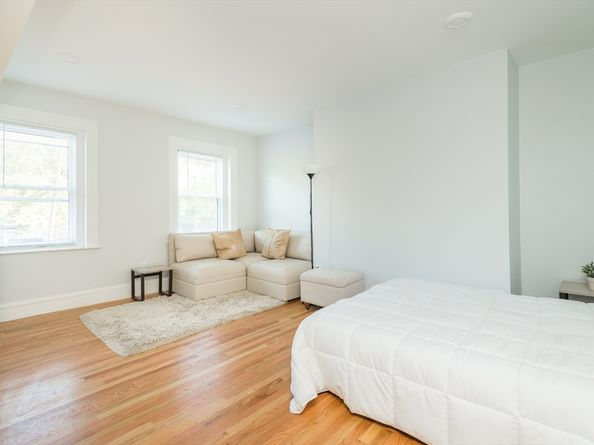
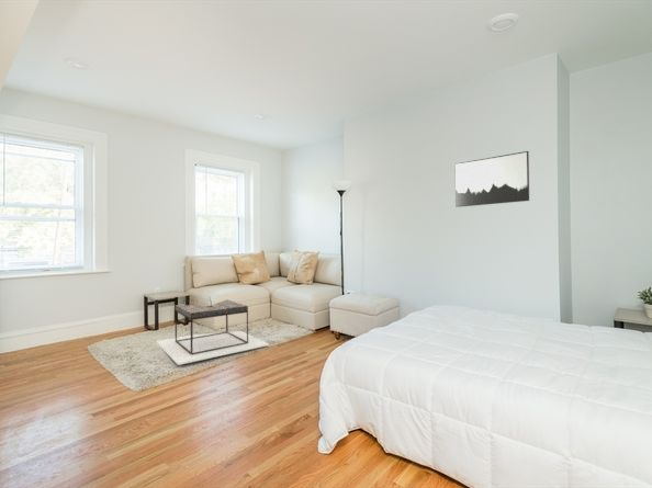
+ coffee table (209, 317)
+ wall art (490, 181)
